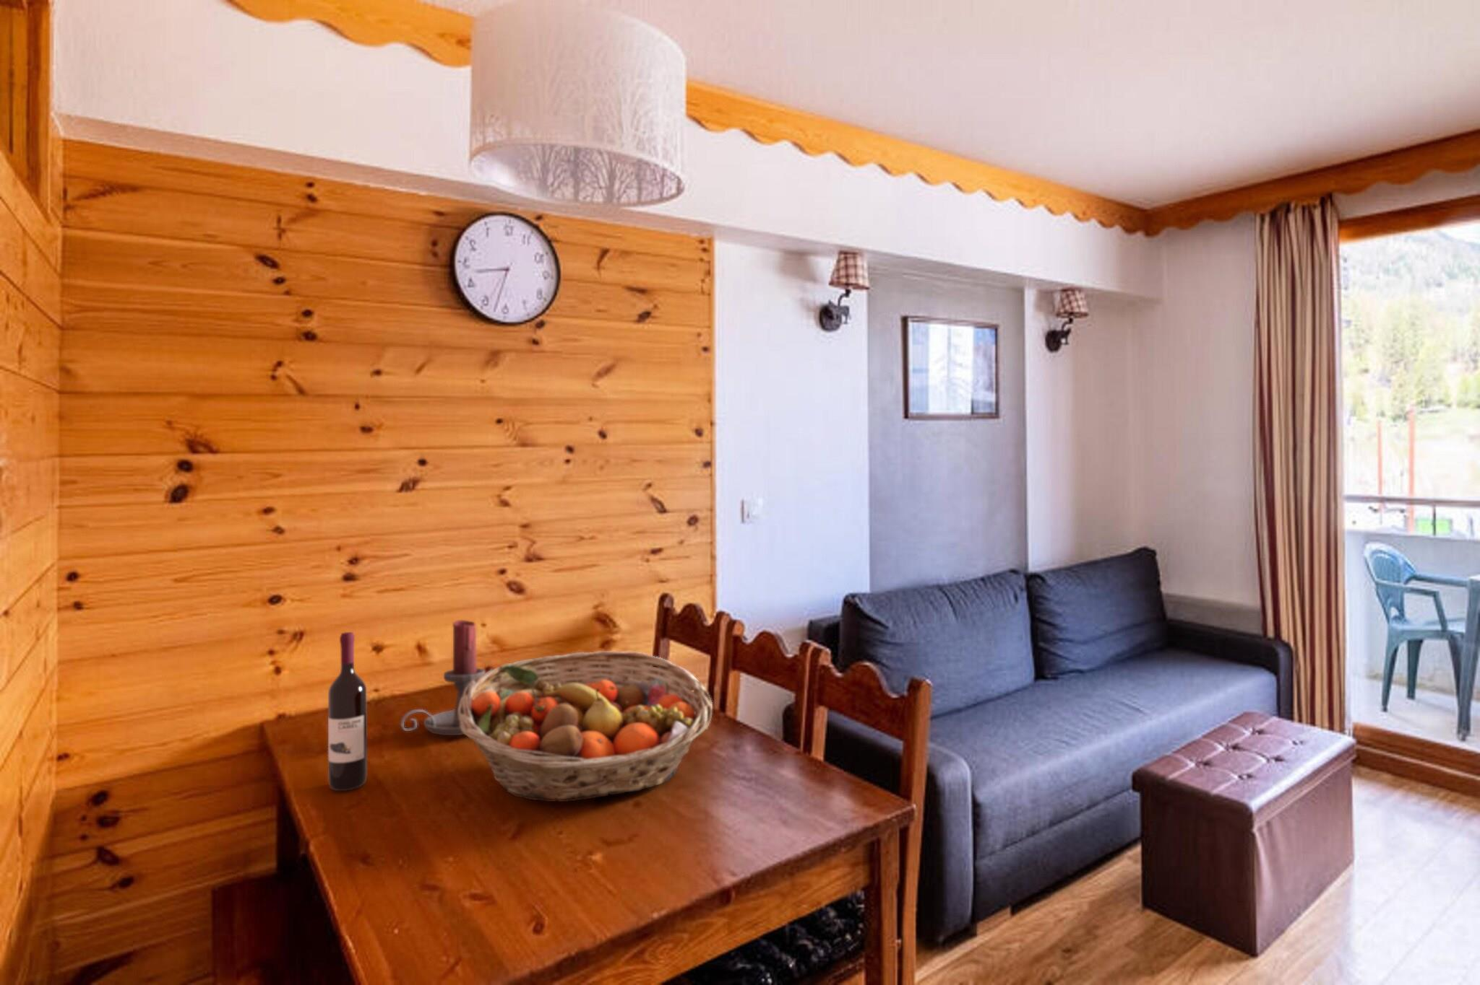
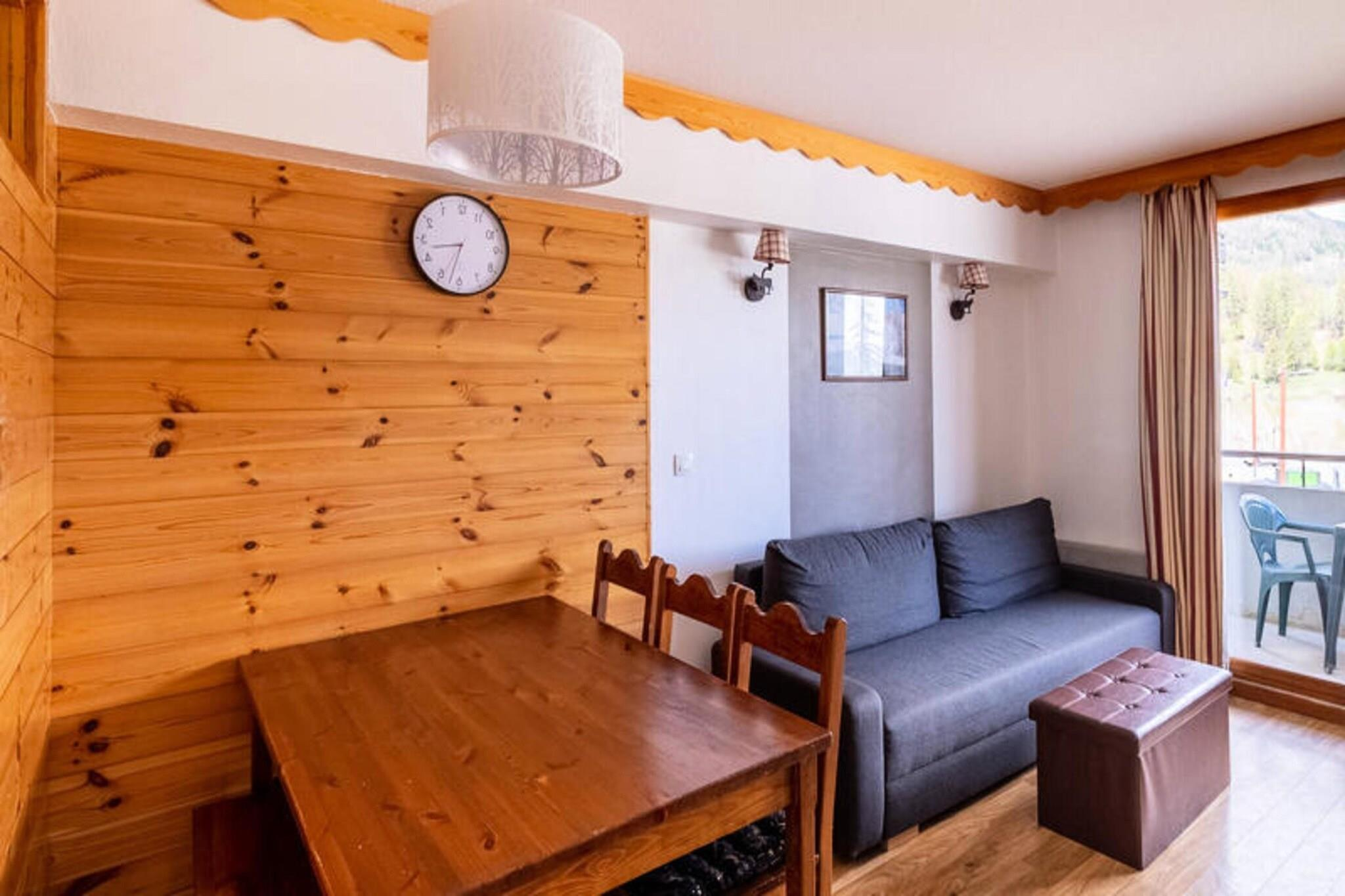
- fruit basket (589, 719)
- wine bottle (348, 709)
- candle holder (453, 675)
